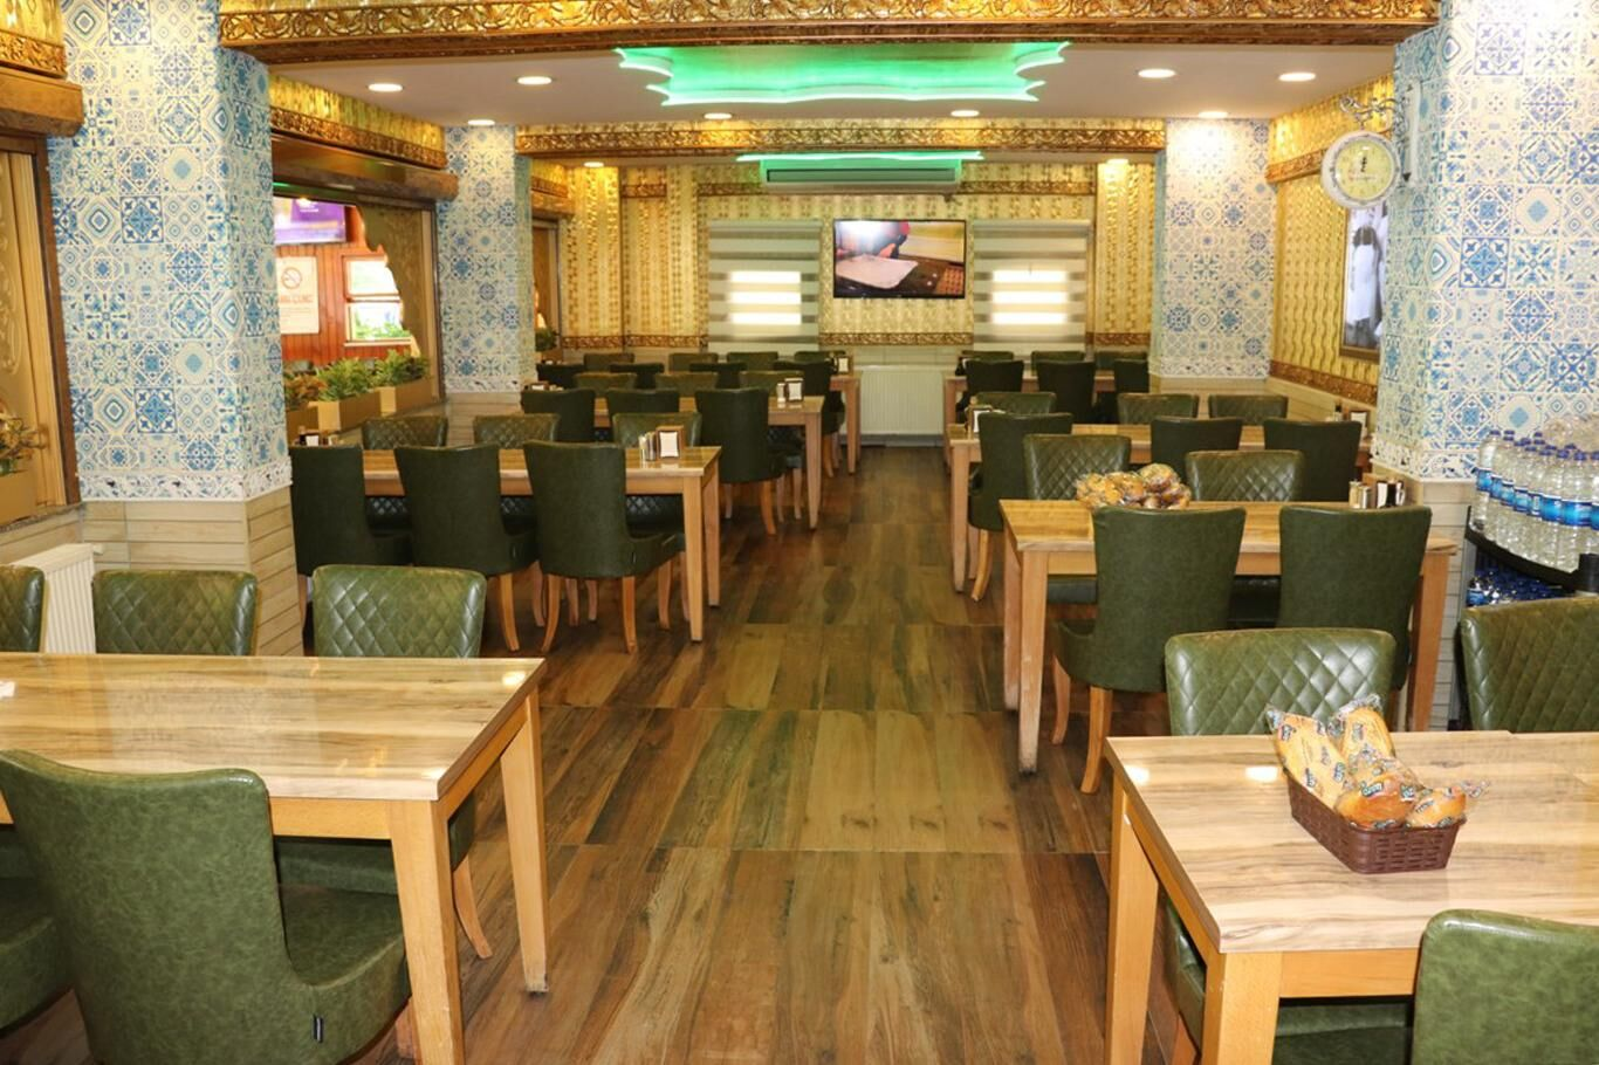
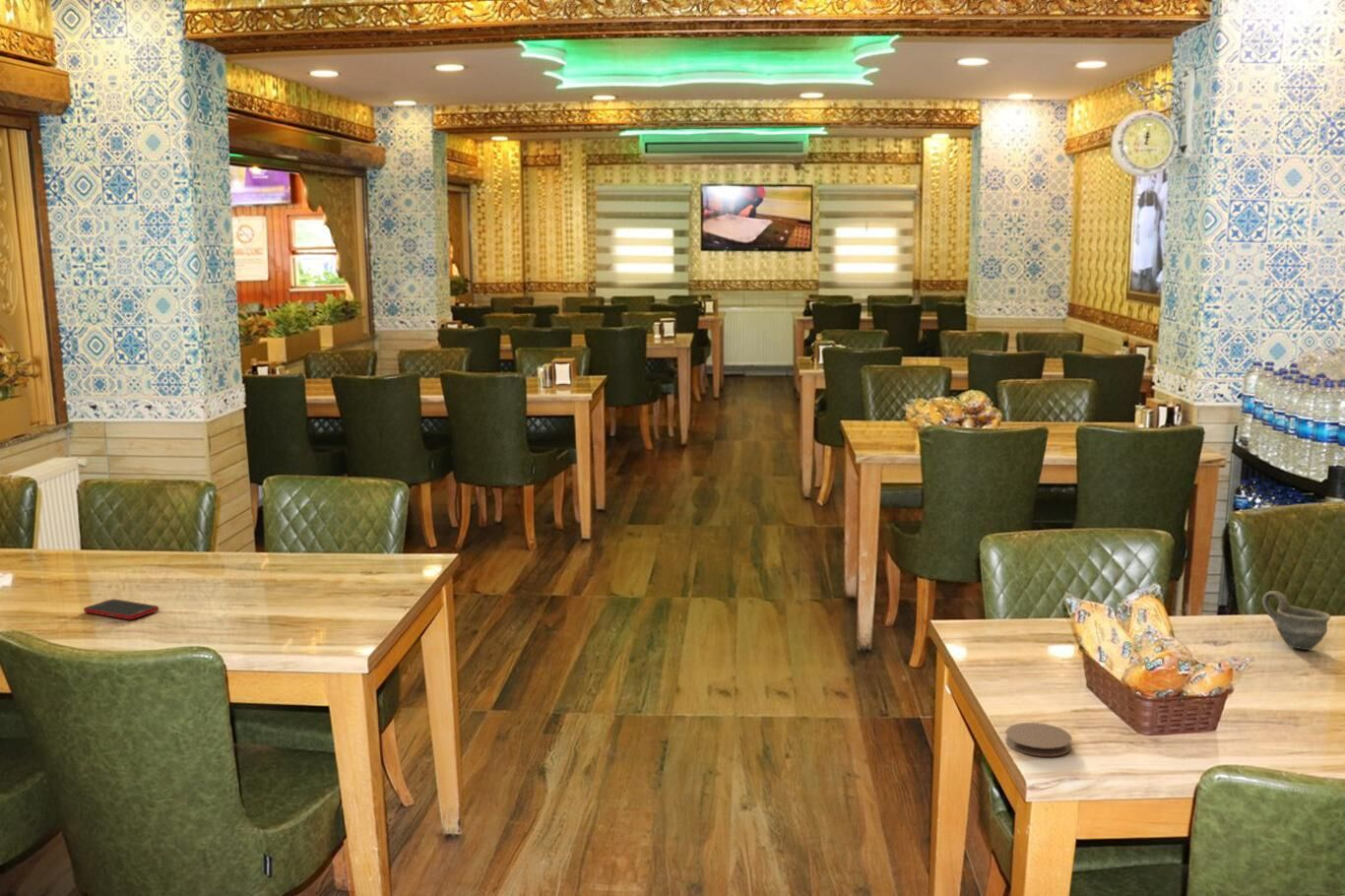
+ cell phone (121, 608)
+ cup (1298, 620)
+ coaster (1038, 738)
